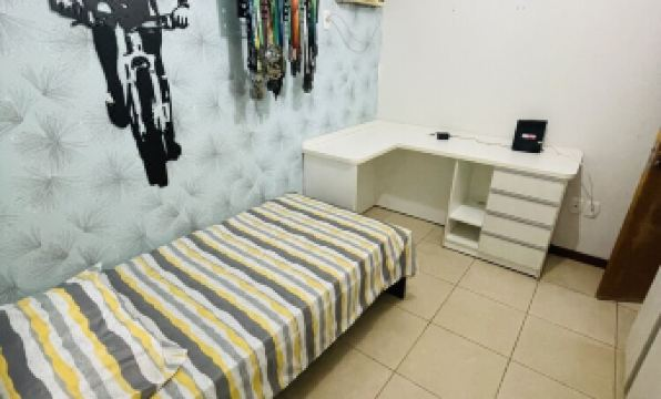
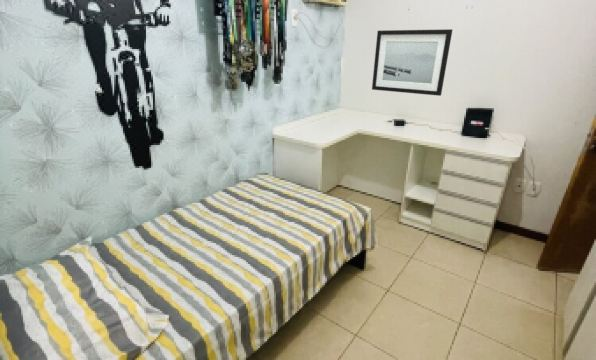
+ wall art (408, 62)
